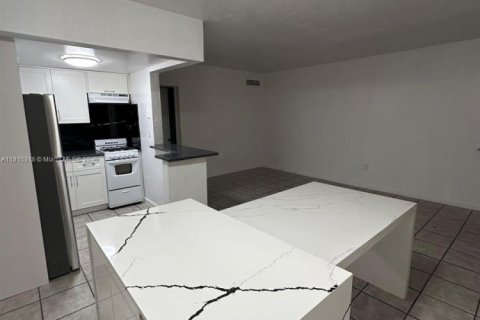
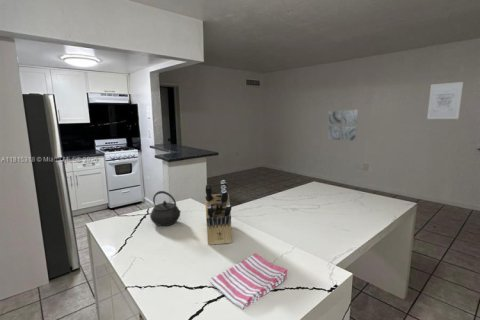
+ kettle (166, 207)
+ dish towel (249, 276)
+ wall art (444, 101)
+ knife block (217, 206)
+ wall art (341, 124)
